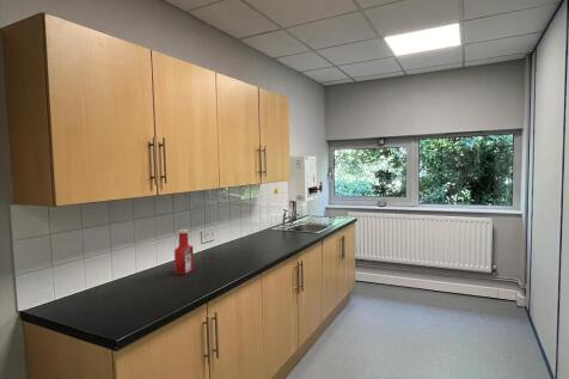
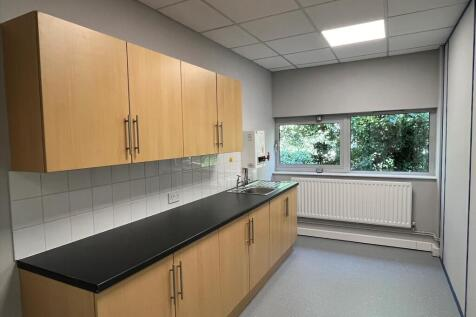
- soap bottle (183, 250)
